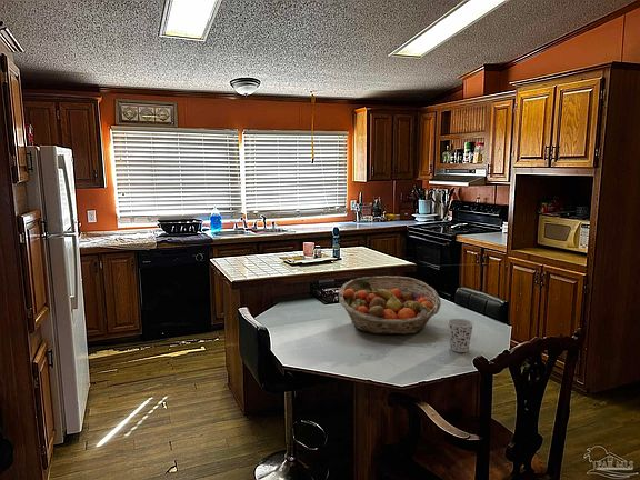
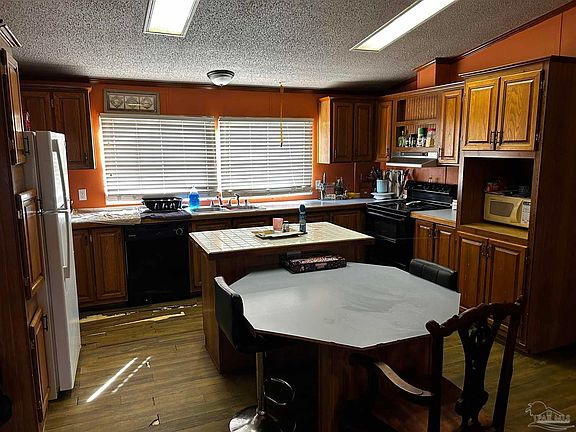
- cup (459, 336)
- fruit basket (388, 303)
